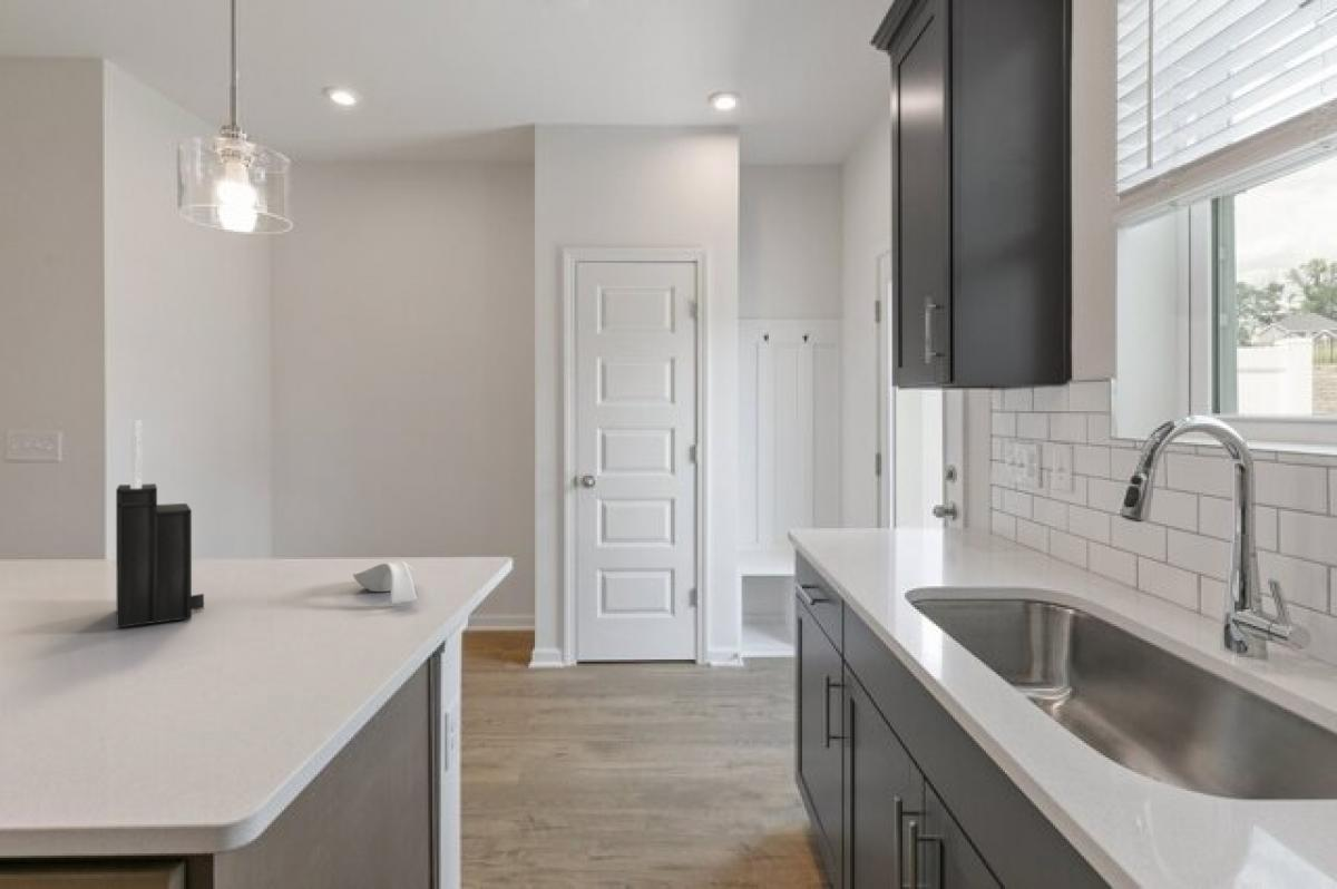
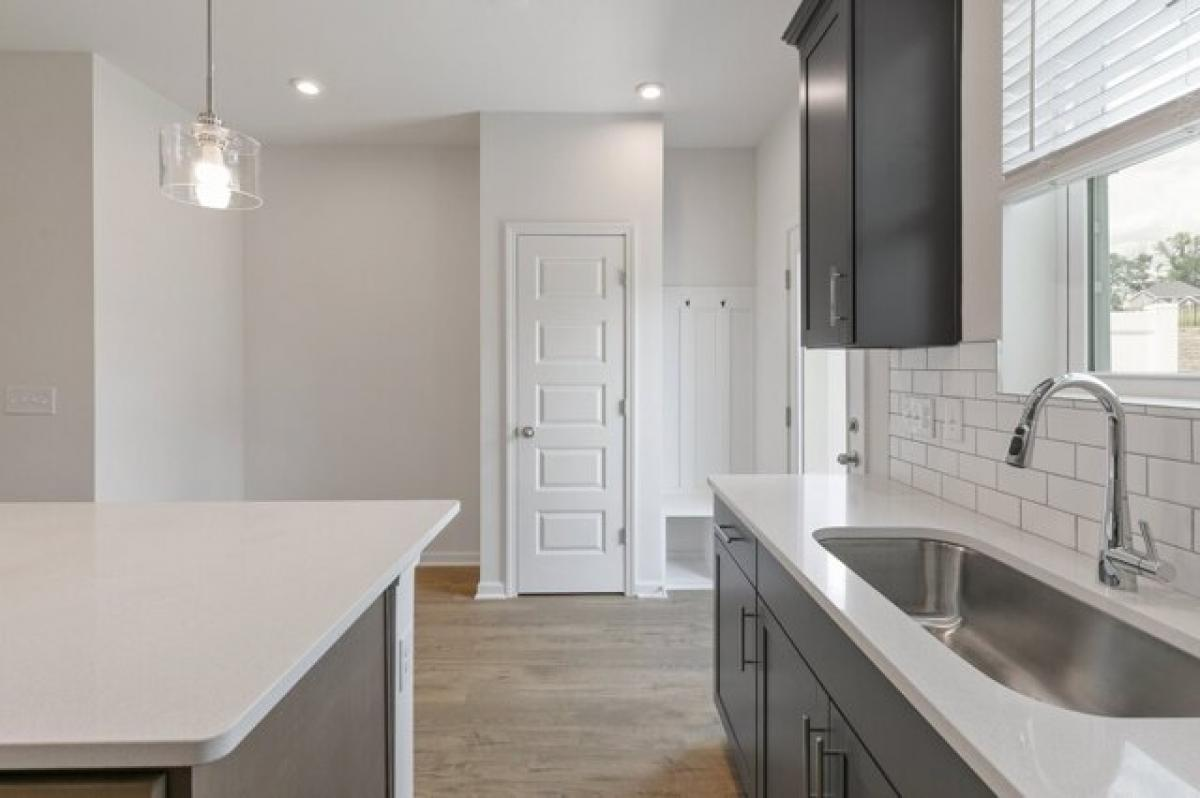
- spoon rest (390, 576)
- knife block (162, 517)
